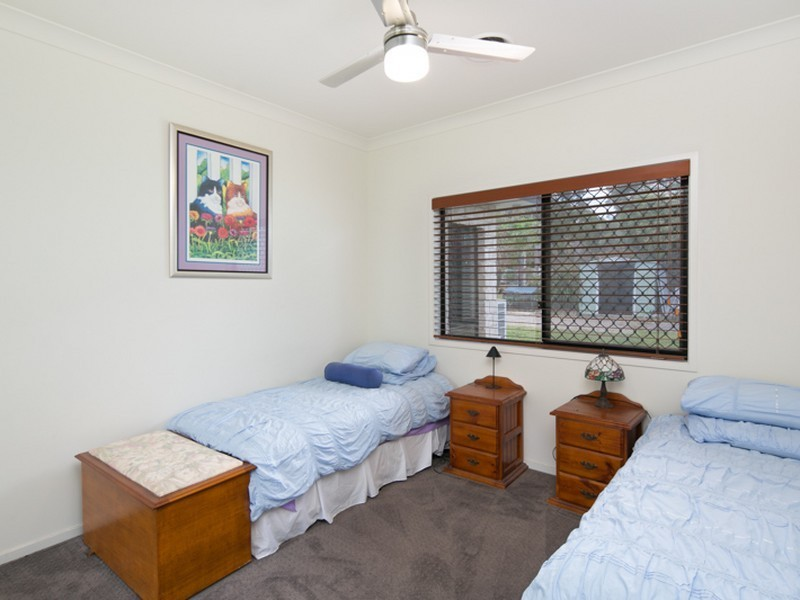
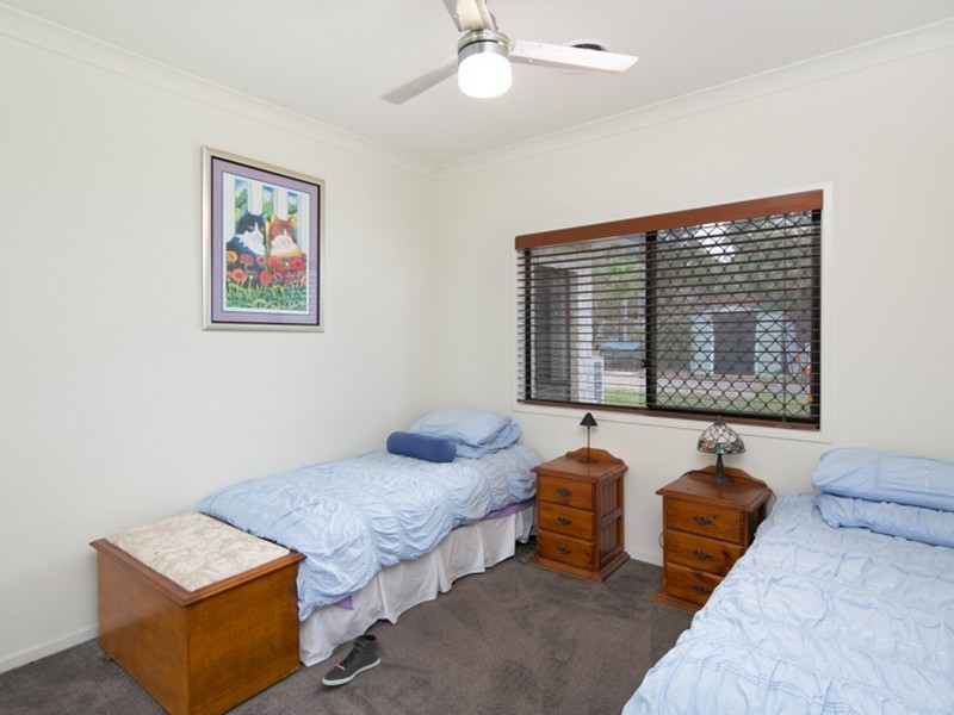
+ sneaker (351, 657)
